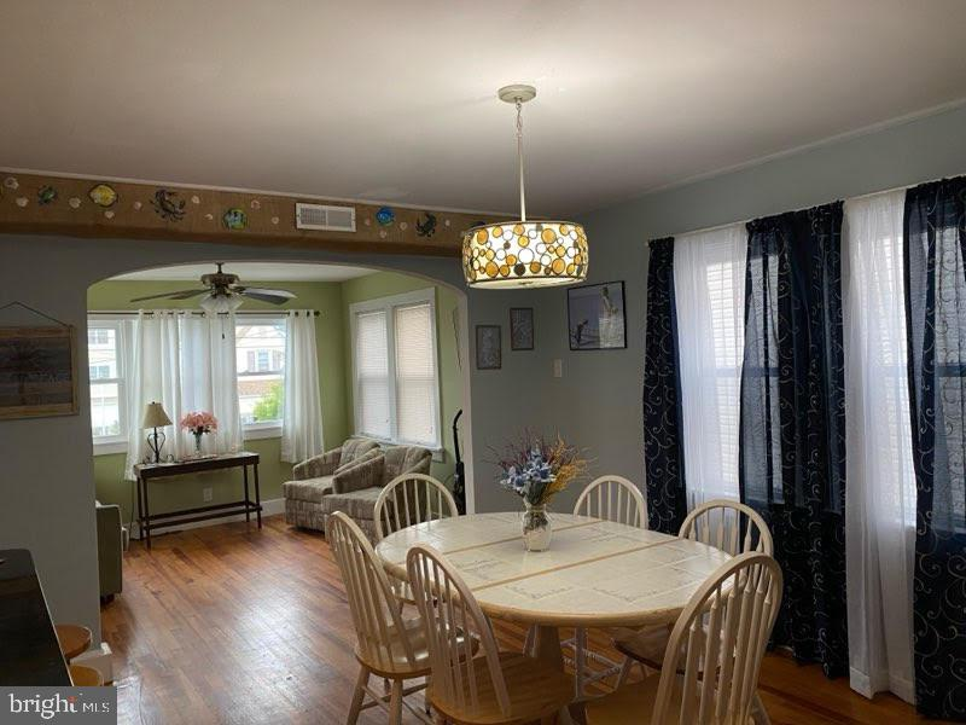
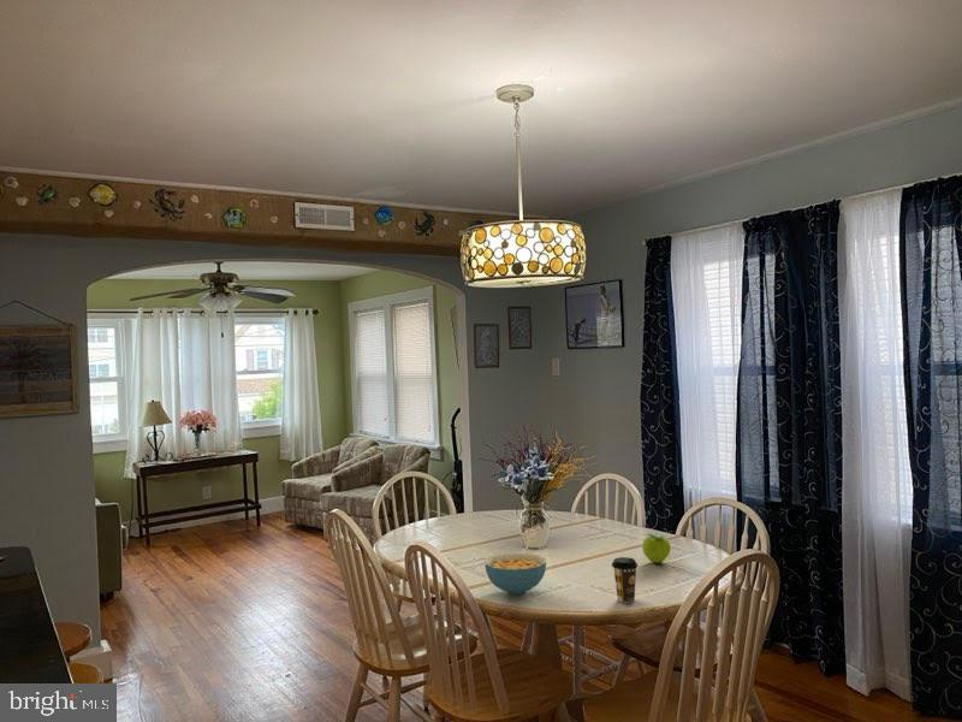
+ cereal bowl (516, 576)
+ coffee cup (624, 579)
+ fruit (657, 548)
